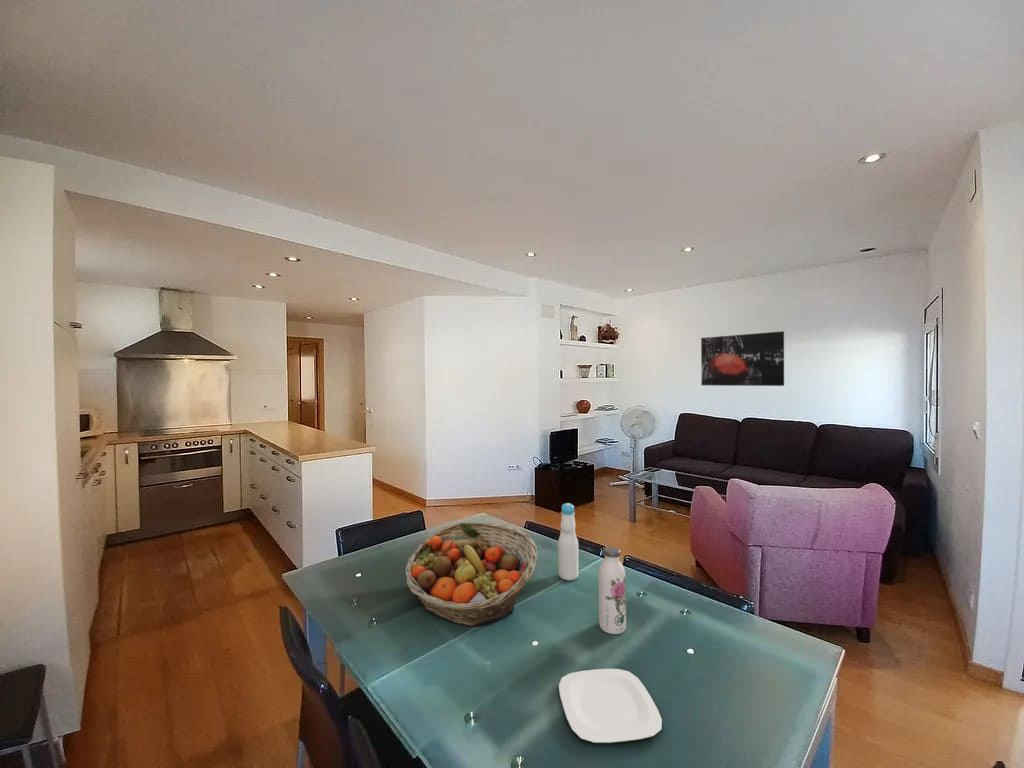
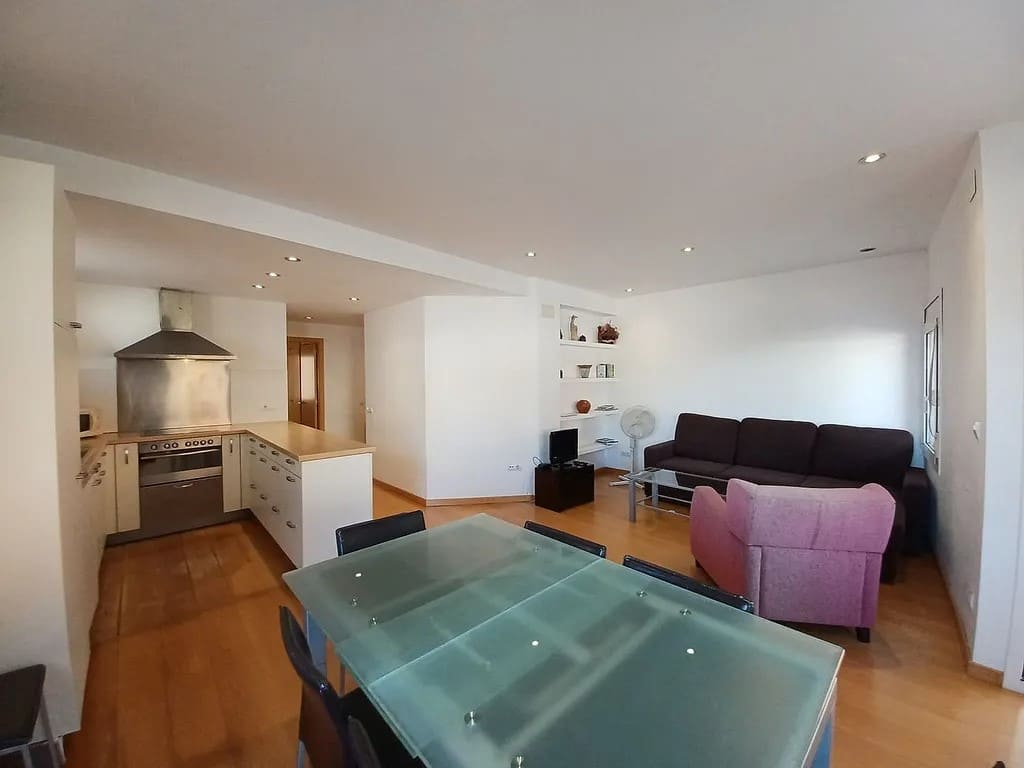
- plate (607, 703)
- fruit basket (471, 569)
- wall art (739, 360)
- bottle (568, 540)
- water bottle (612, 588)
